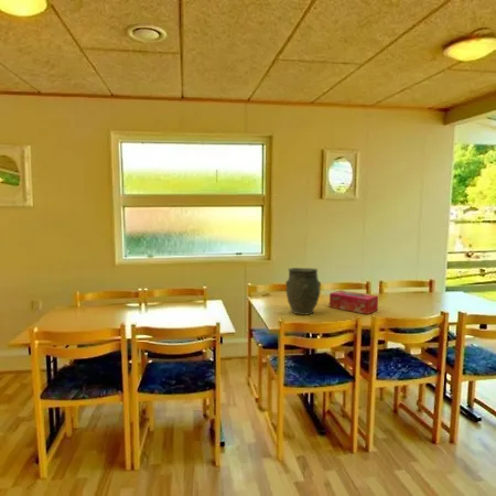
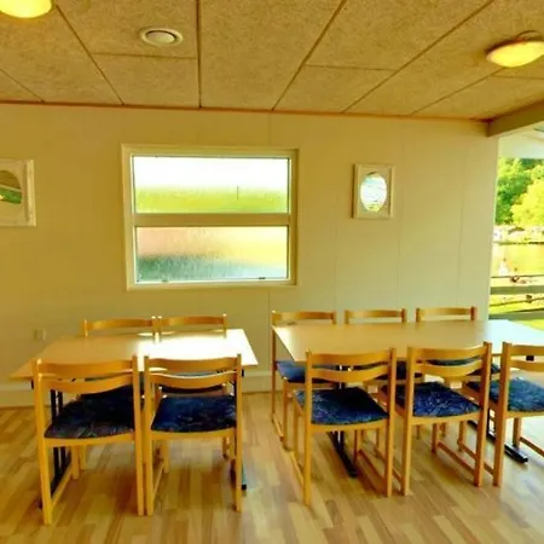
- tissue box (353, 301)
- vase (302, 290)
